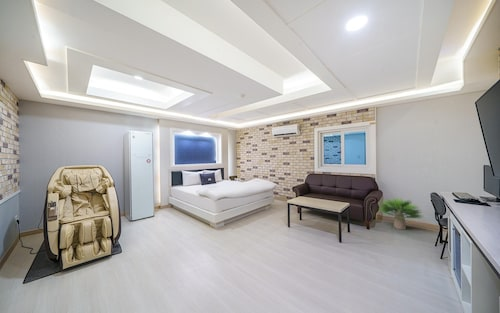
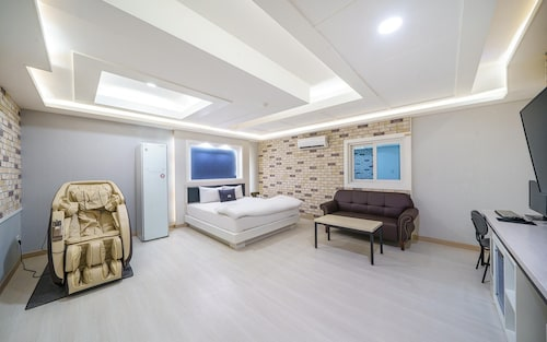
- potted plant (399, 212)
